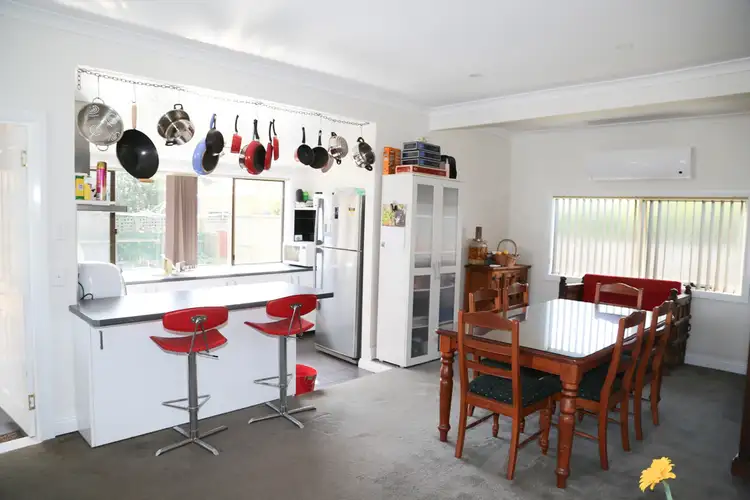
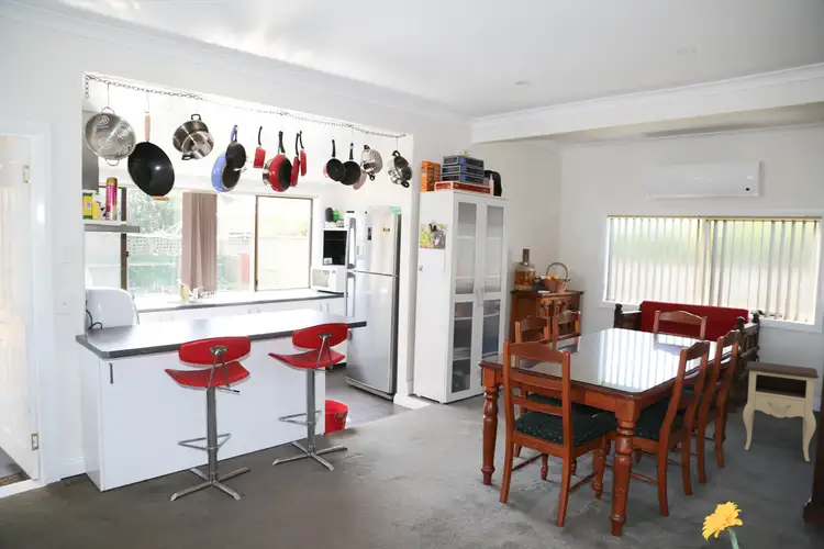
+ nightstand (778, 408)
